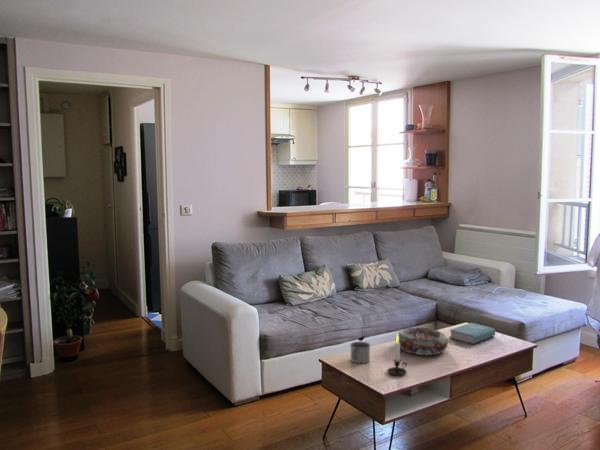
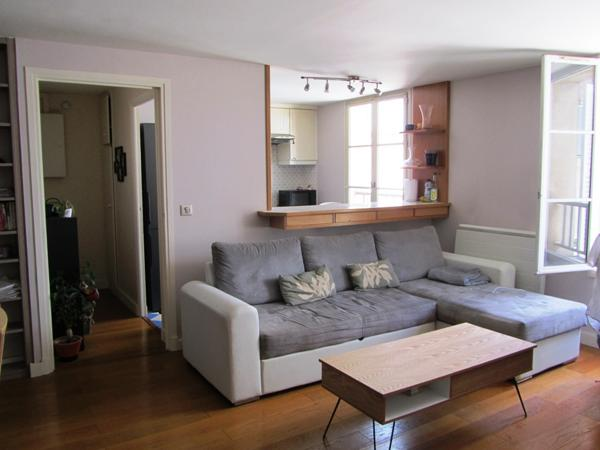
- mug (359, 352)
- candle (398, 352)
- decorative bowl (421, 341)
- book (472, 333)
